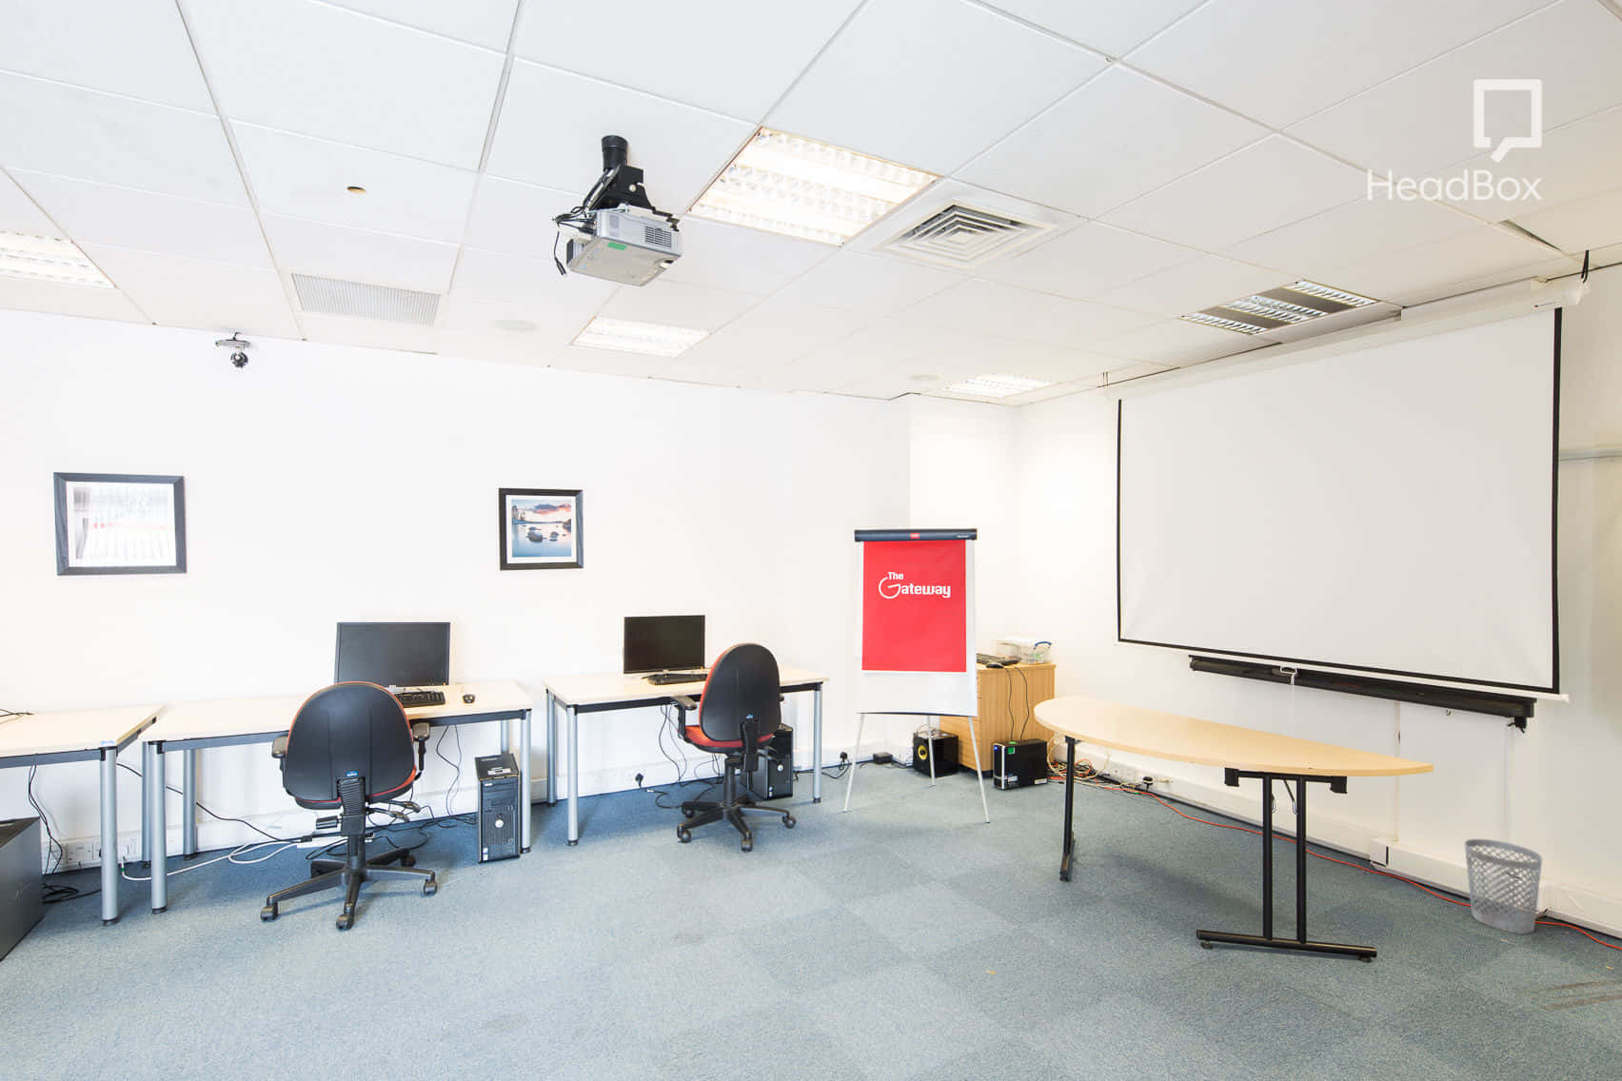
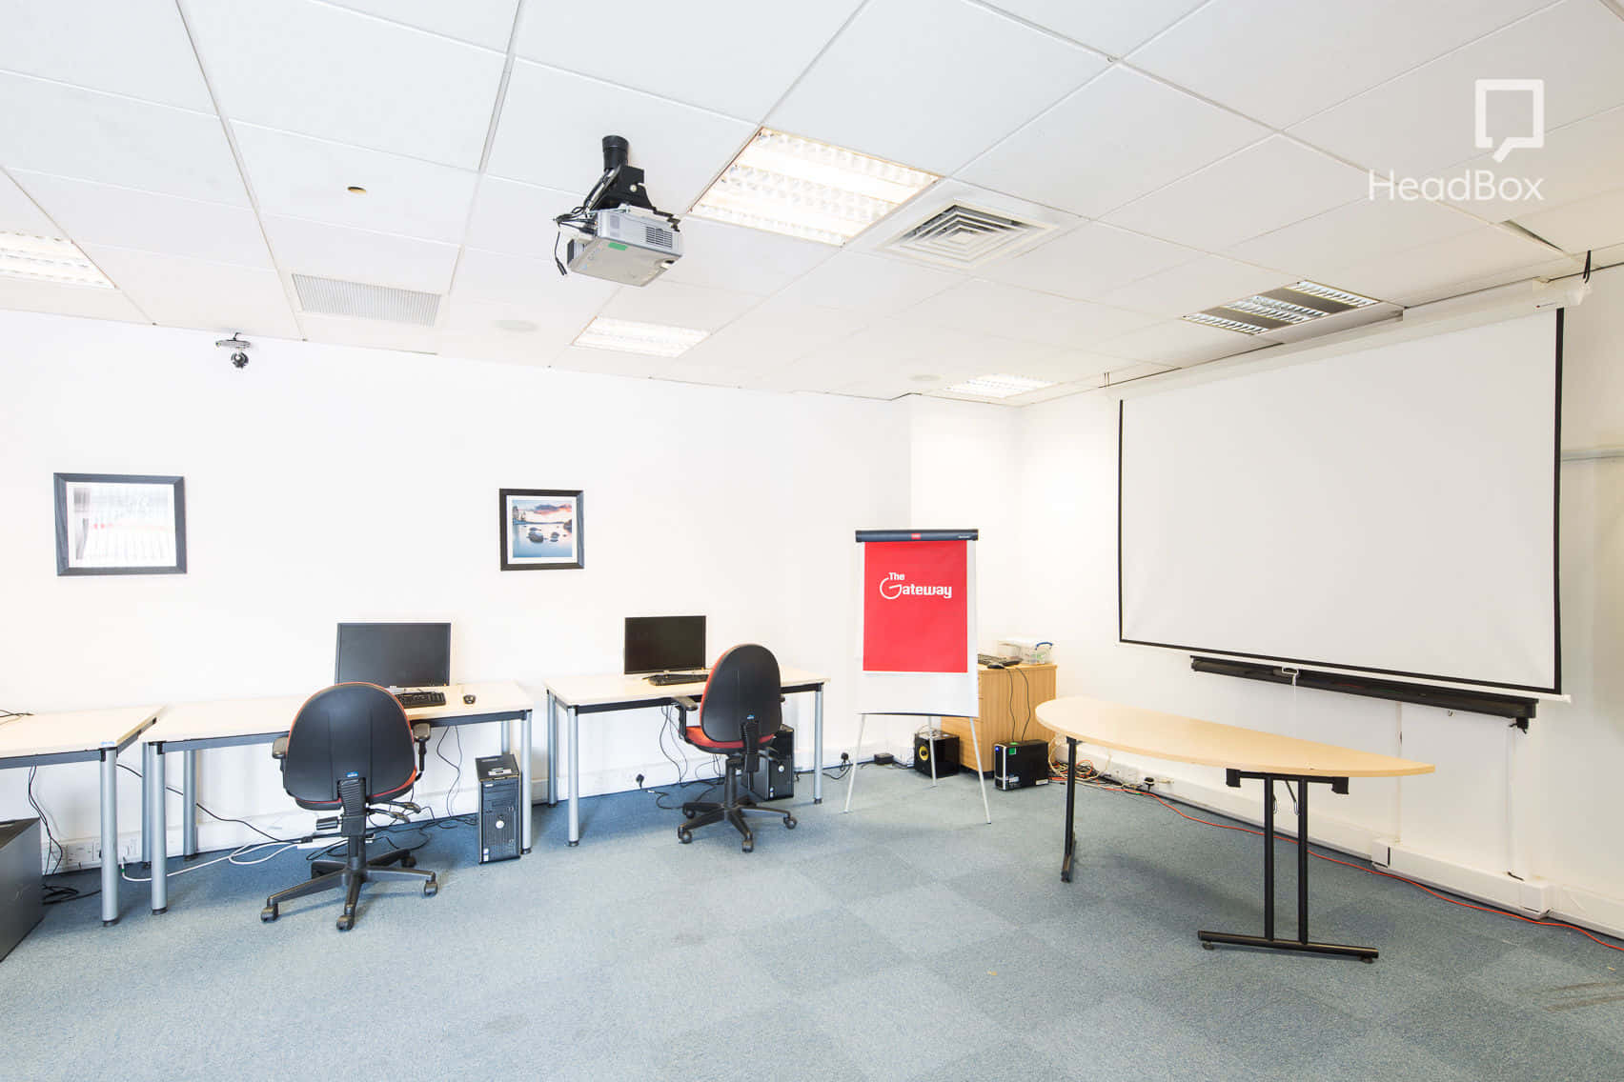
- wastebasket (1503, 886)
